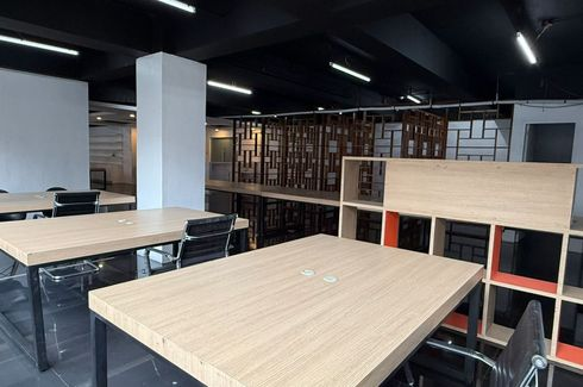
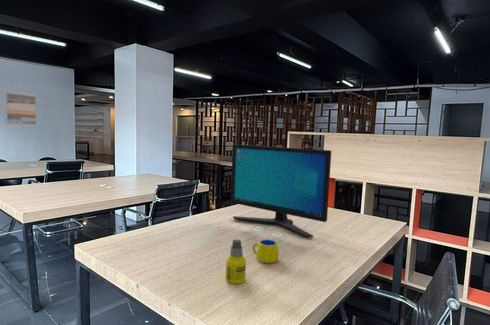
+ wall art (21, 108)
+ bottle (236, 260)
+ computer monitor (279, 186)
+ mug (264, 250)
